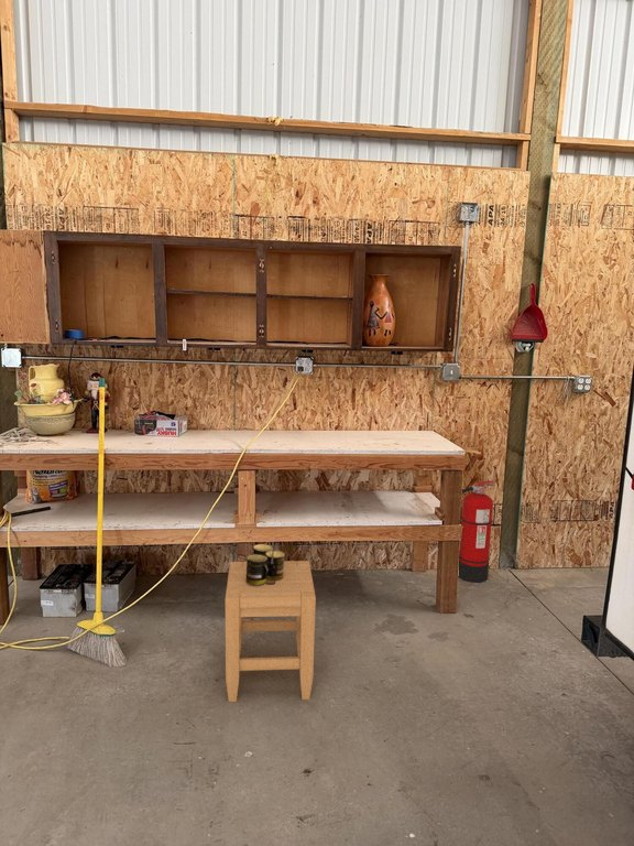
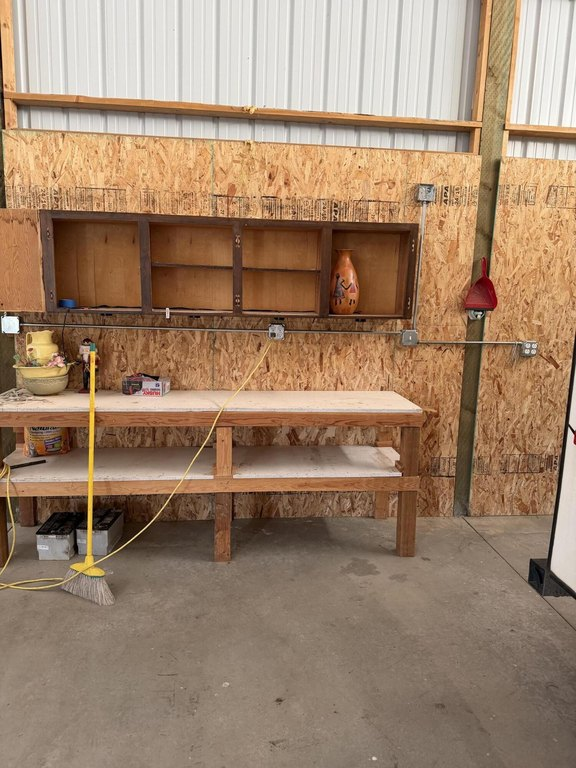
- stool (270, 628)
- paint can (263, 557)
- fire extinguisher (471, 529)
